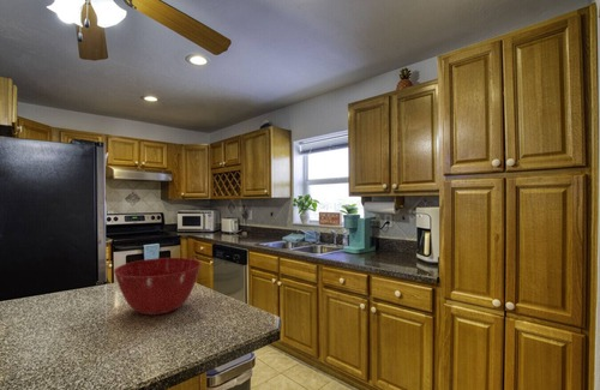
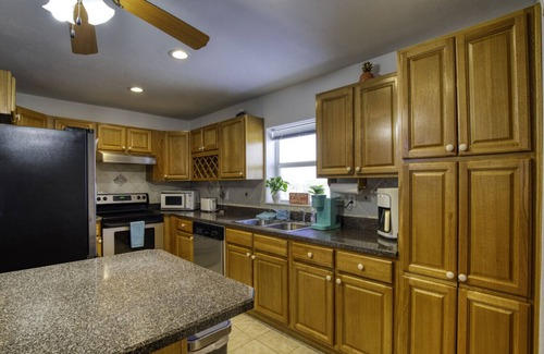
- mixing bowl (160, 286)
